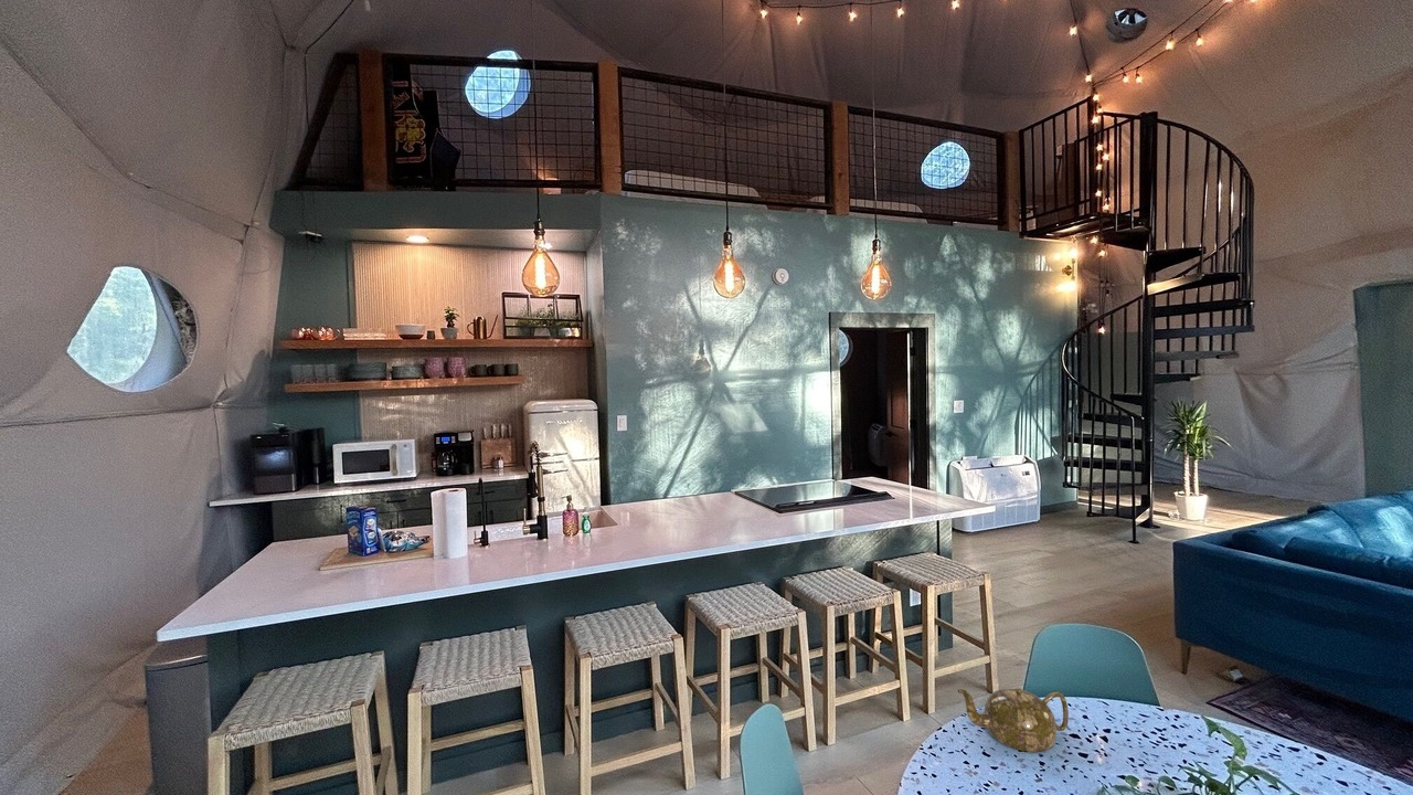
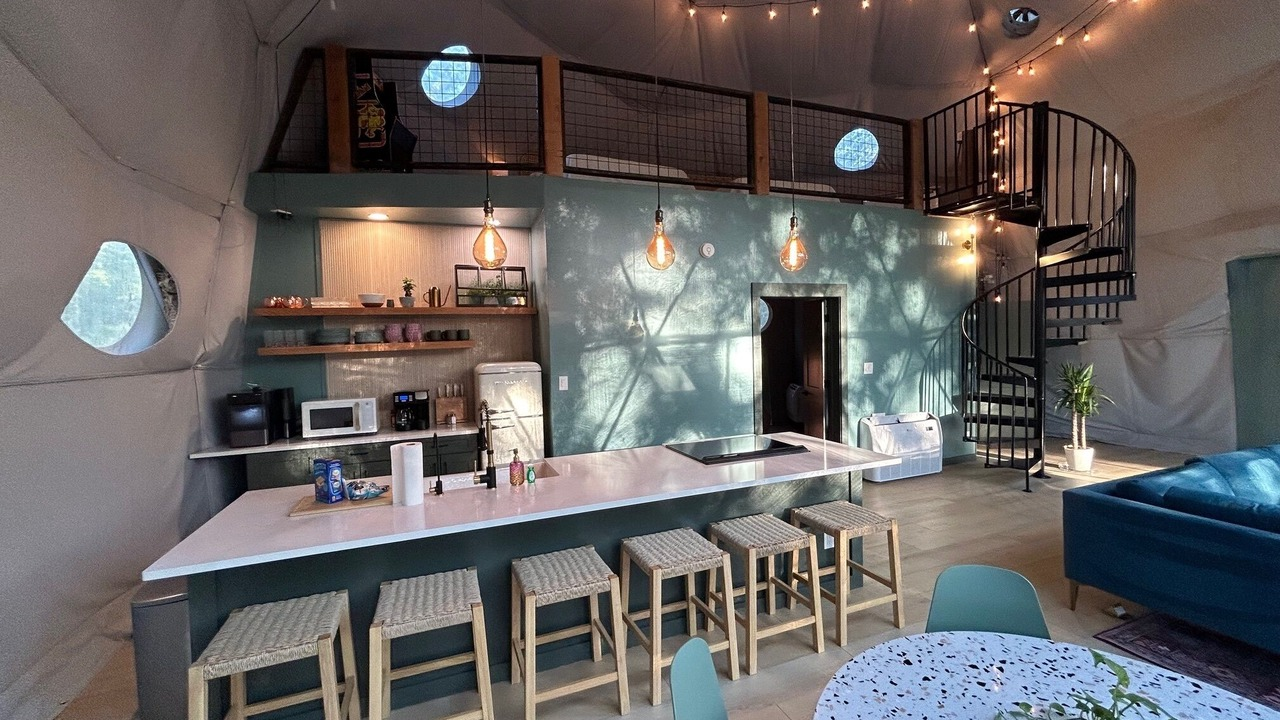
- teapot (1013, 711)
